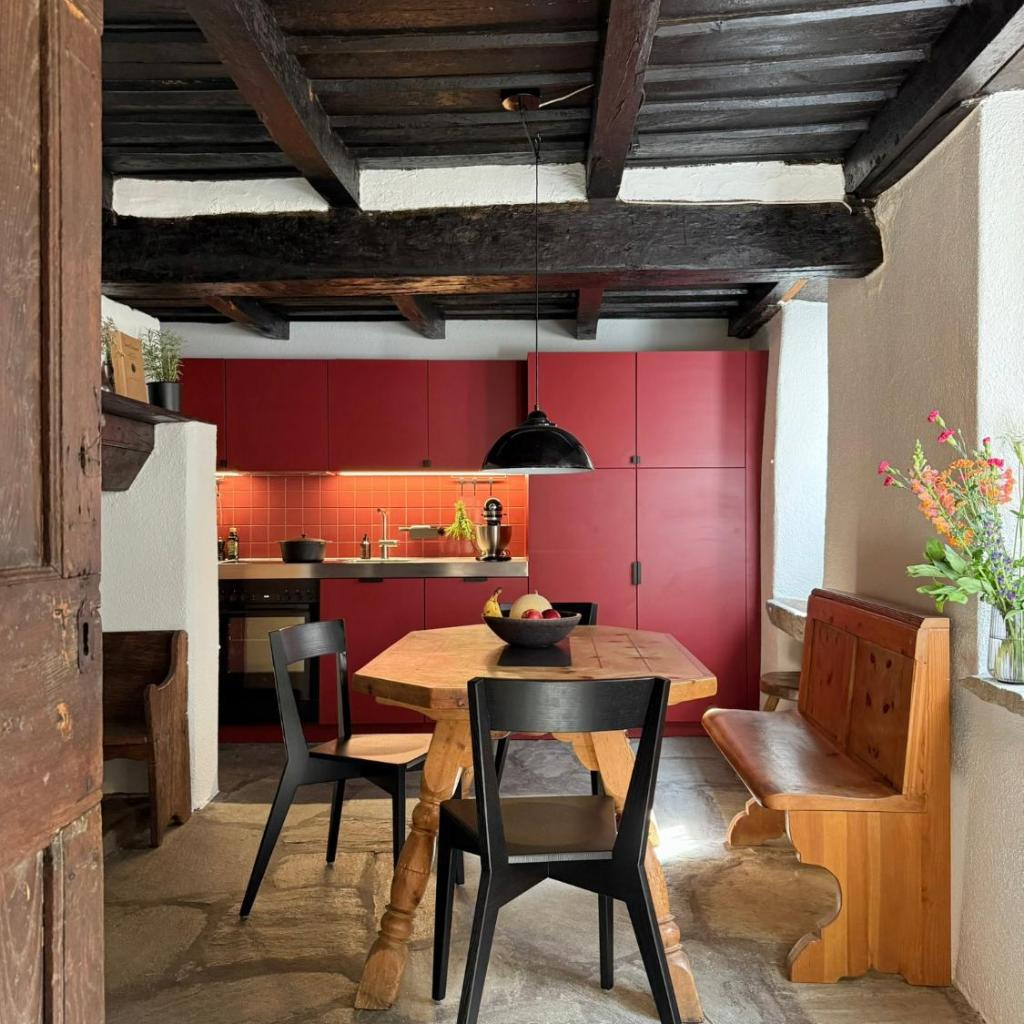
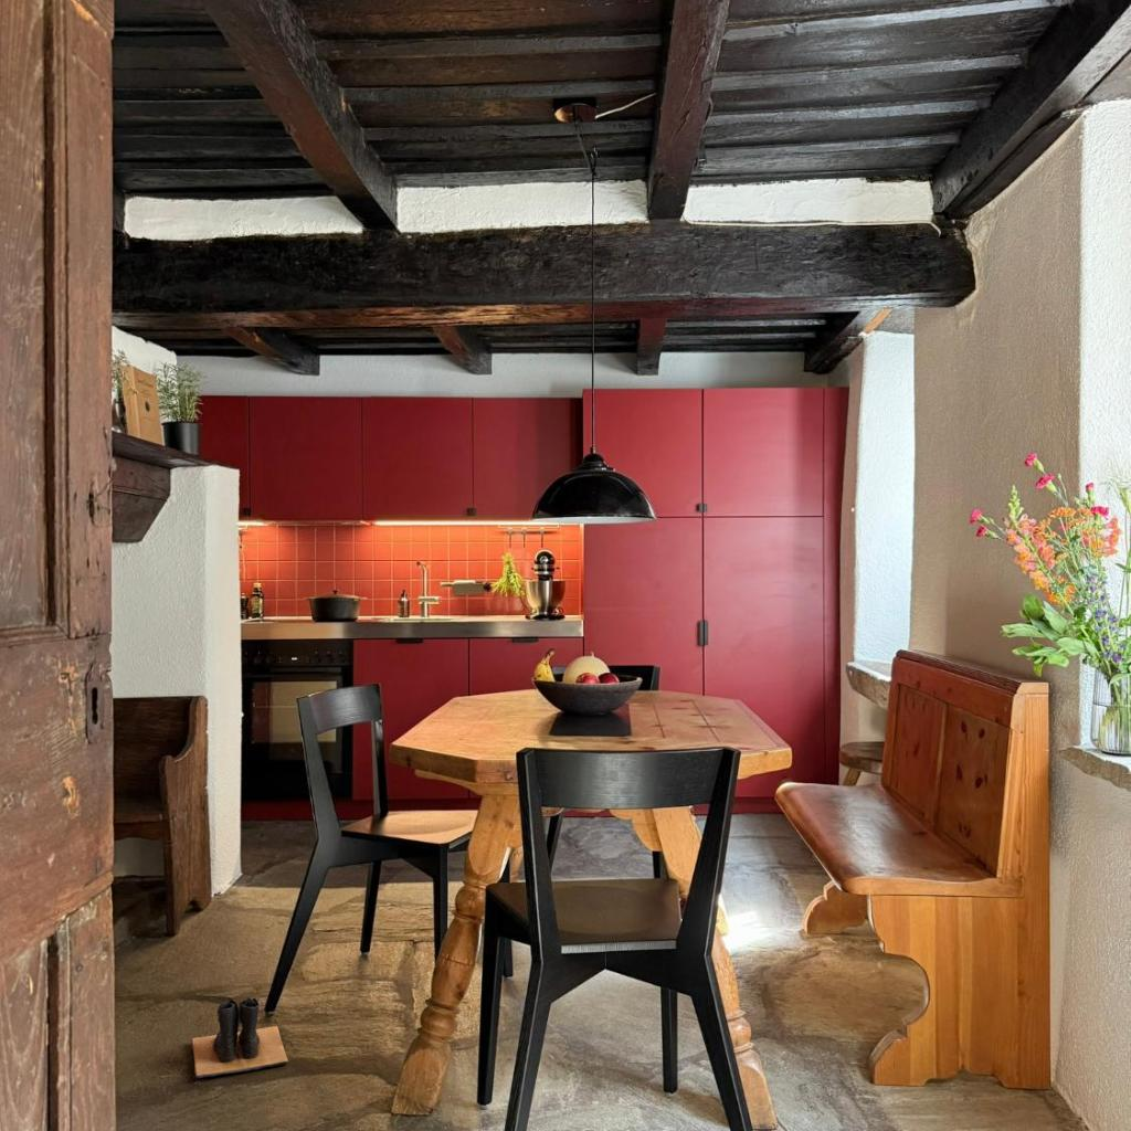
+ boots (239, 1025)
